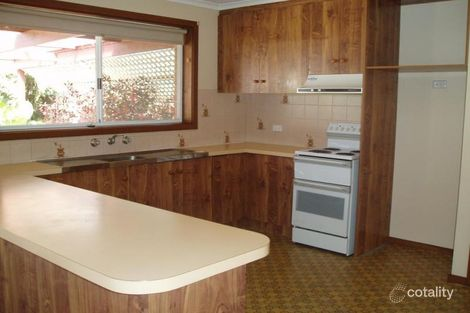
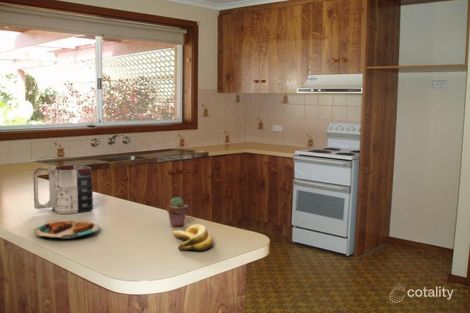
+ potted succulent (177, 211)
+ mug (62, 188)
+ banana (188, 235)
+ plate (66, 228)
